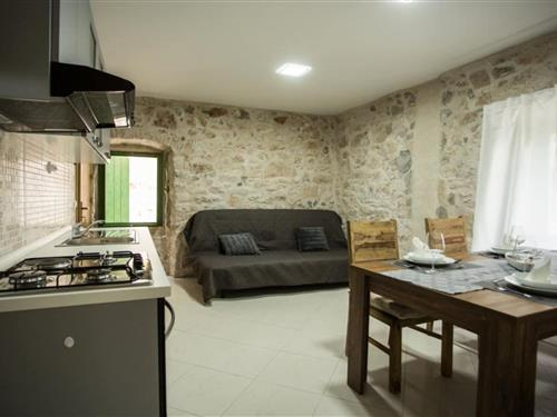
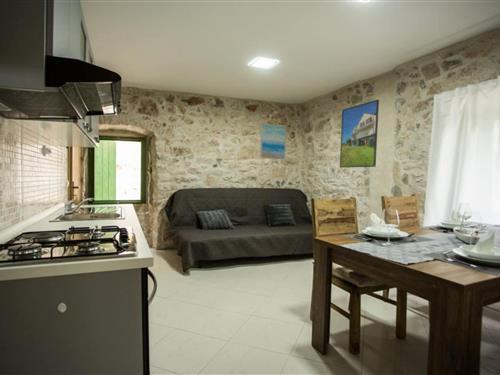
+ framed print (357, 136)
+ wall art (273, 142)
